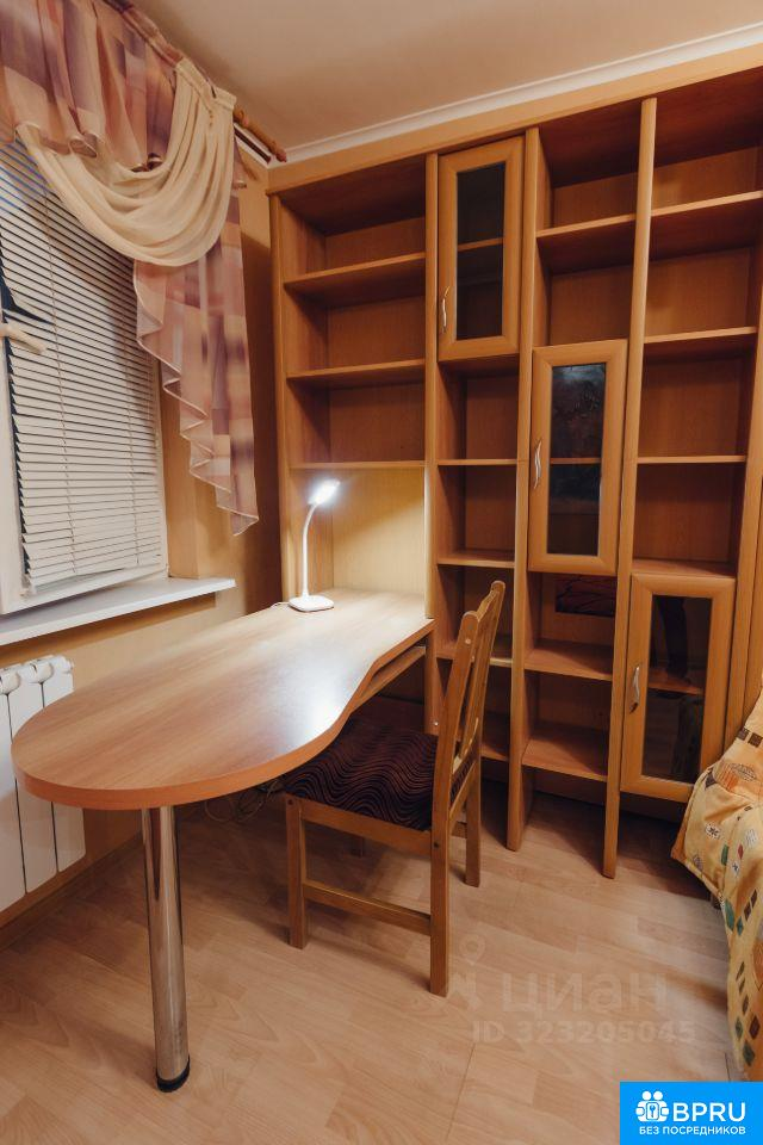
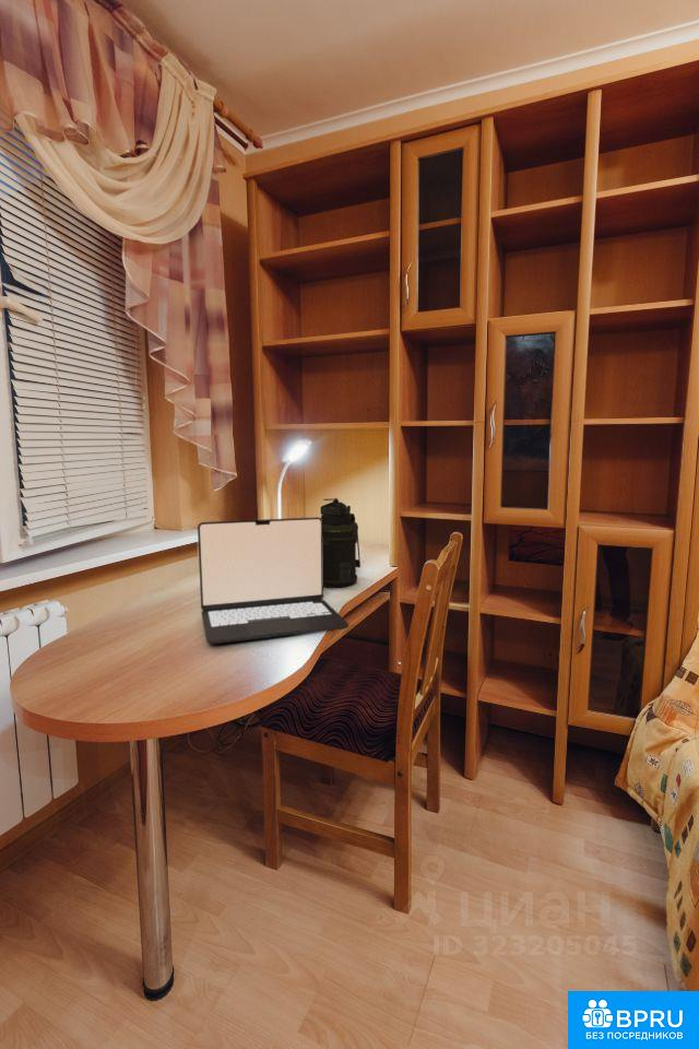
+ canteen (341, 539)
+ laptop (271, 574)
